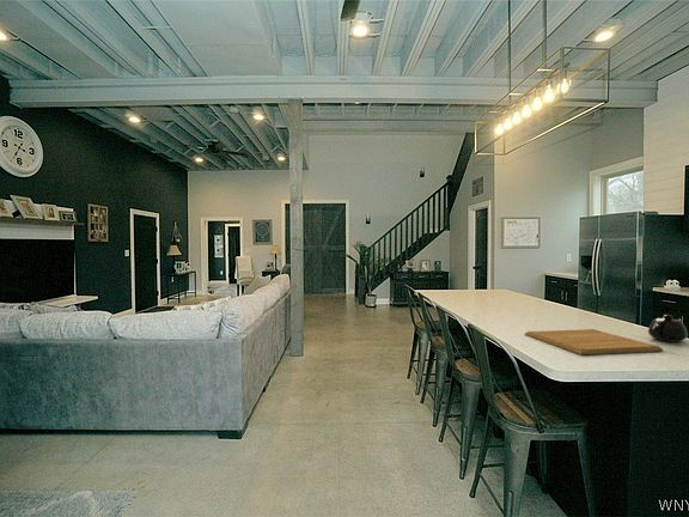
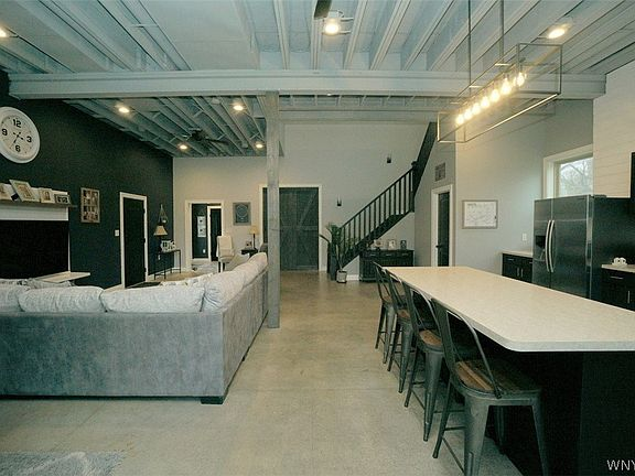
- teapot (667, 327)
- chopping board (587, 340)
